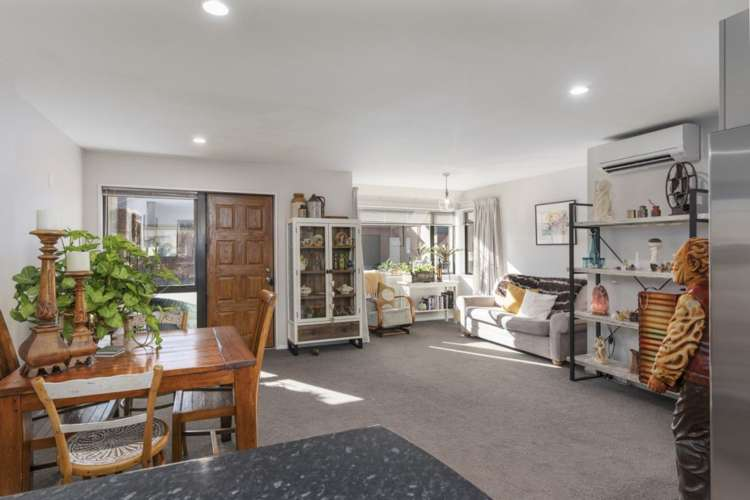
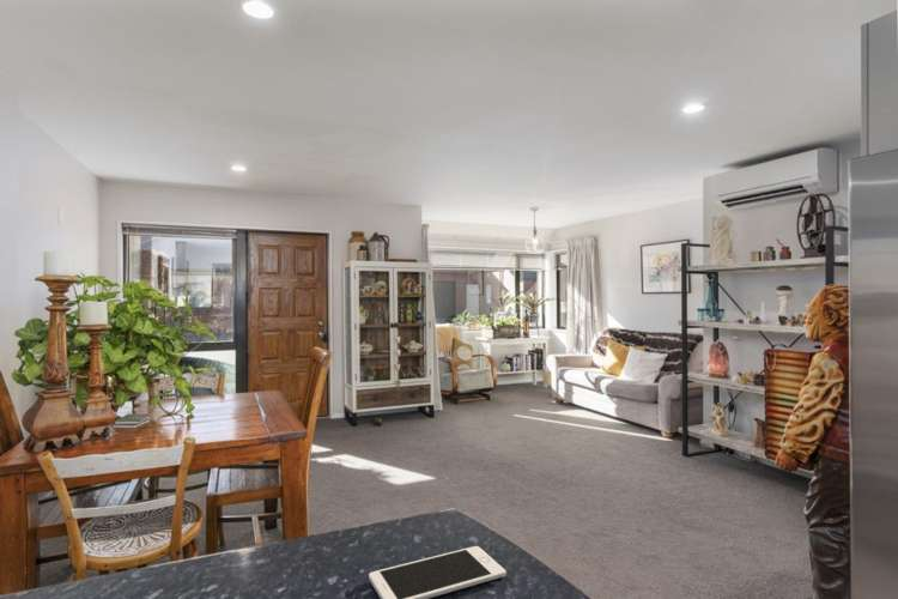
+ cell phone (437, 574)
